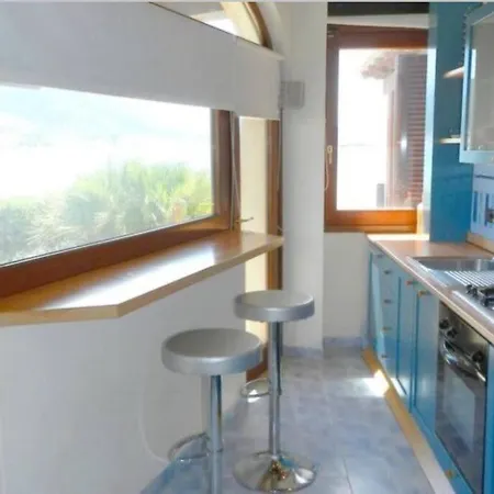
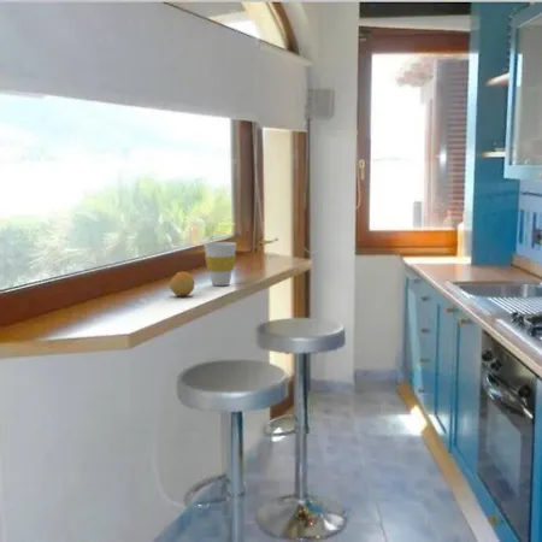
+ fruit (182, 283)
+ cup (220, 264)
